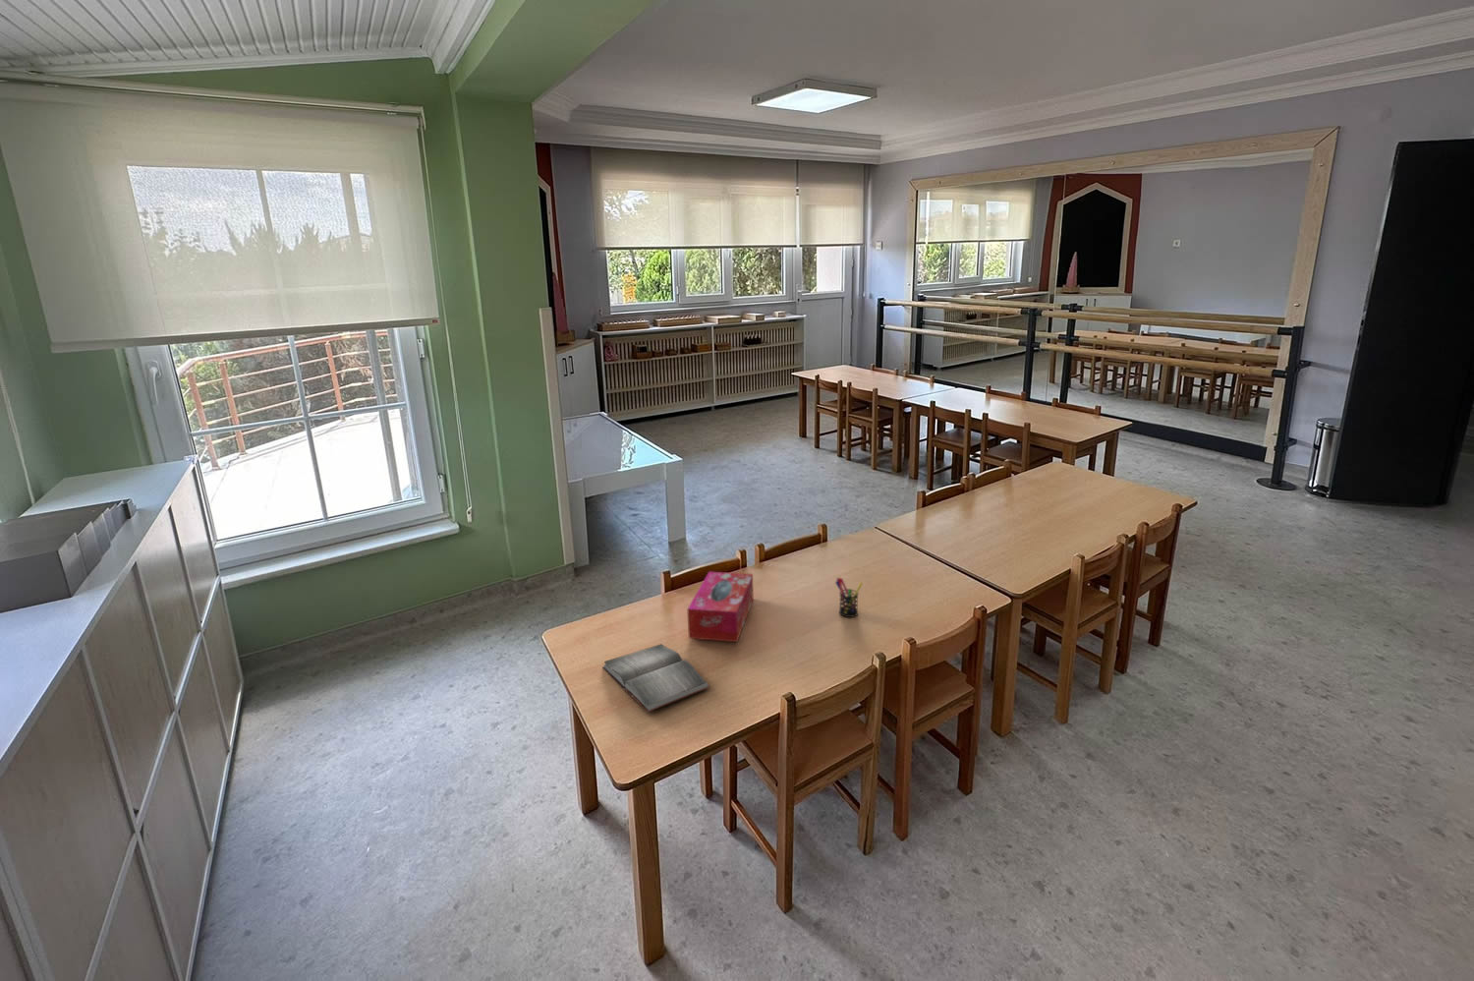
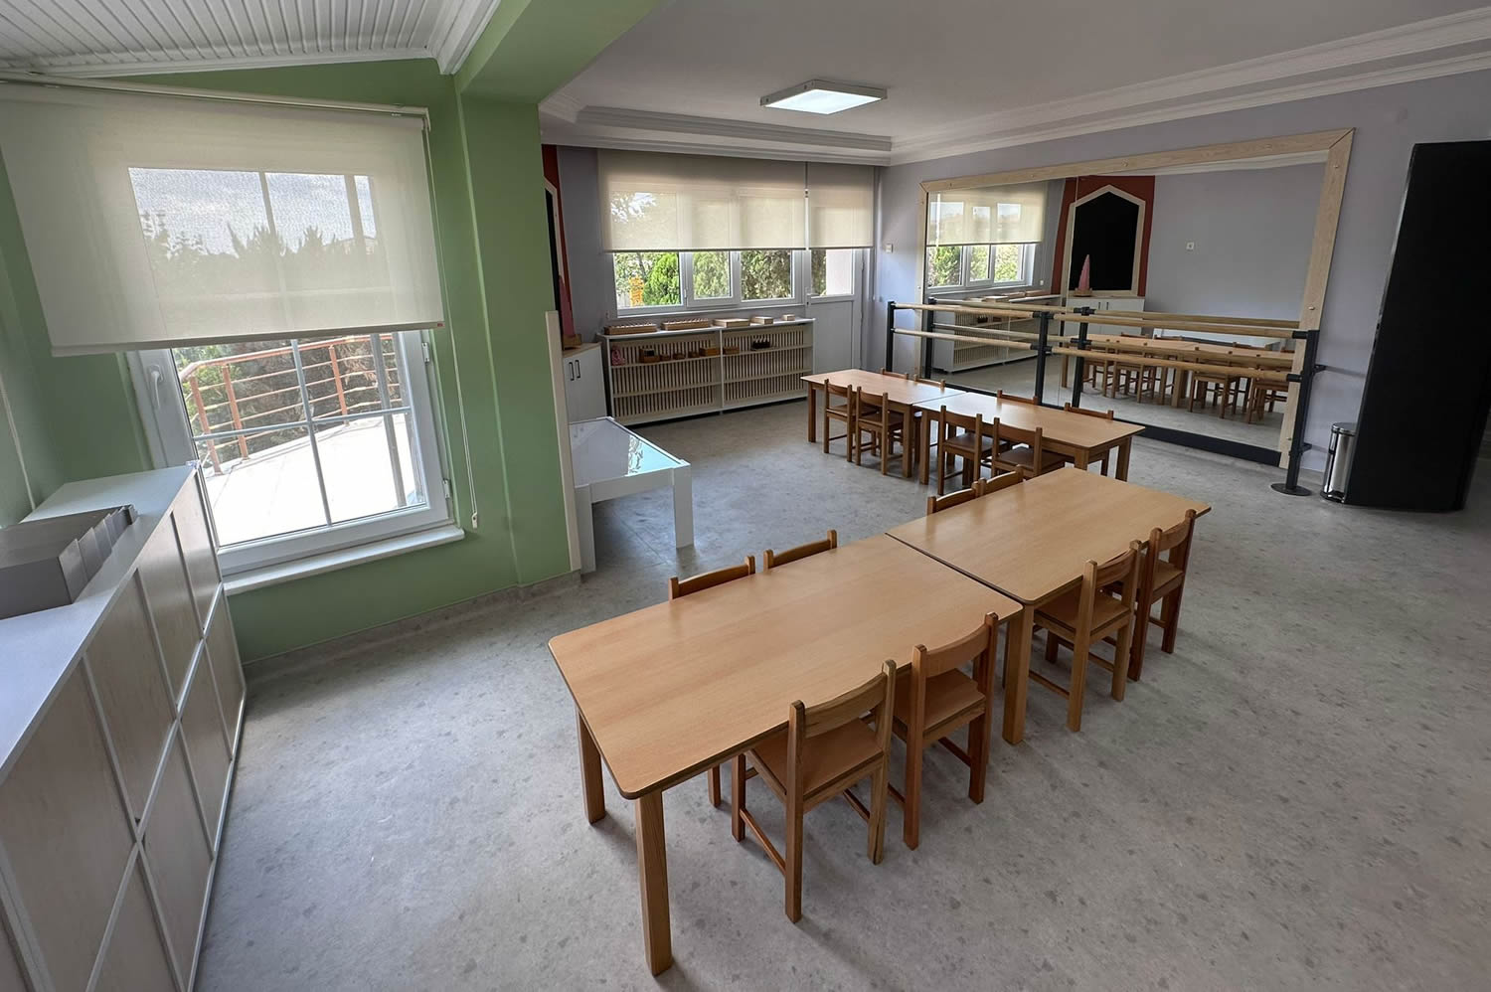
- hardback book (654, 672)
- pen holder (847, 596)
- tissue box (722, 604)
